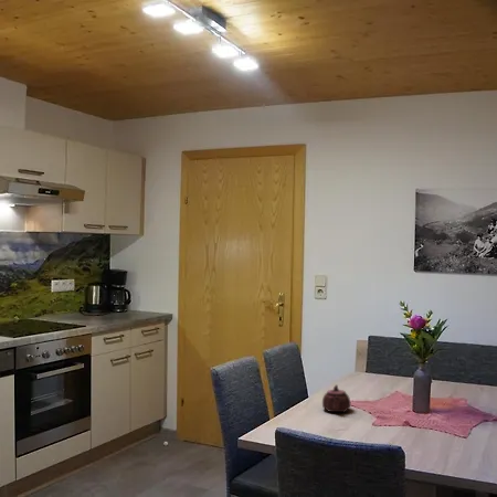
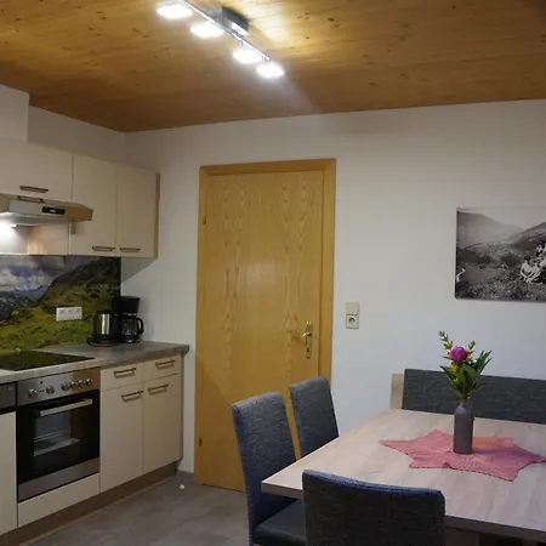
- teapot (336, 396)
